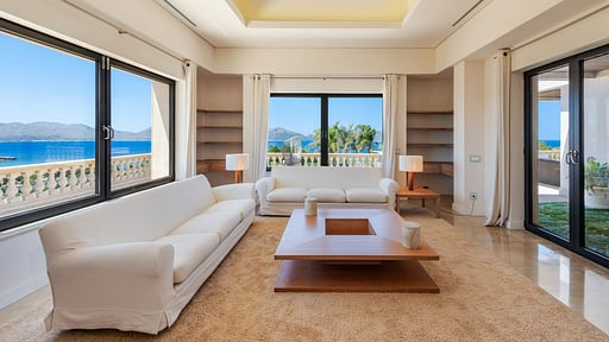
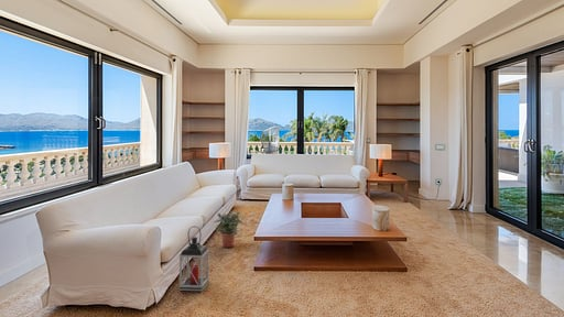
+ potted plant (228, 228)
+ lantern (194, 255)
